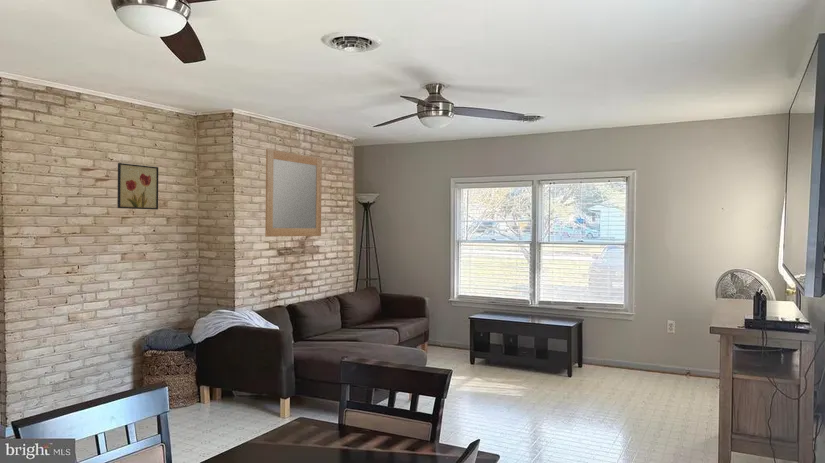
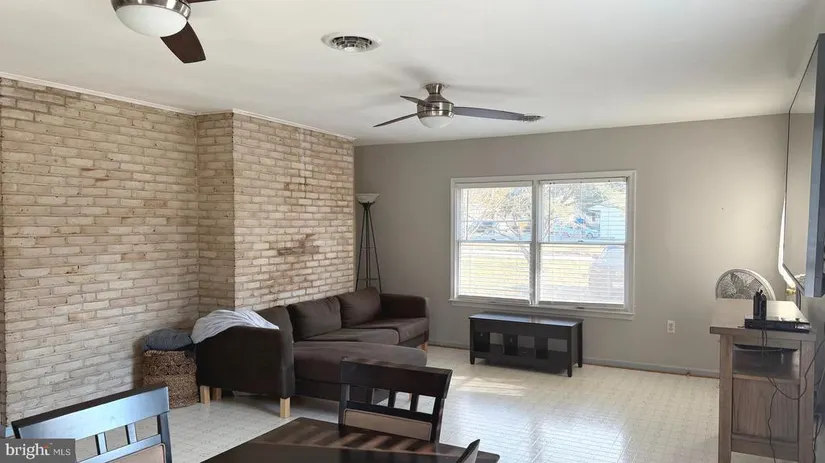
- wall art (137, 187)
- home mirror (295, 195)
